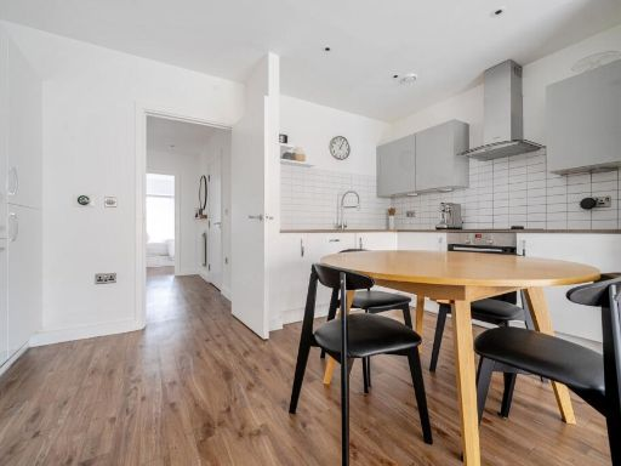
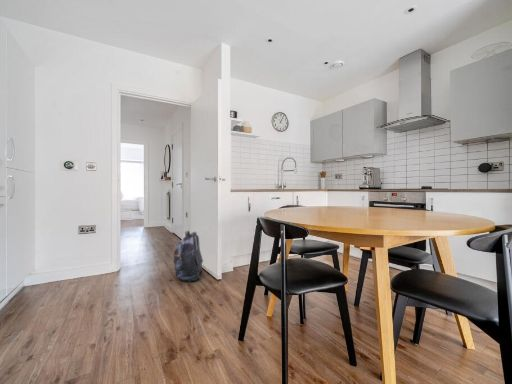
+ backpack (191, 253)
